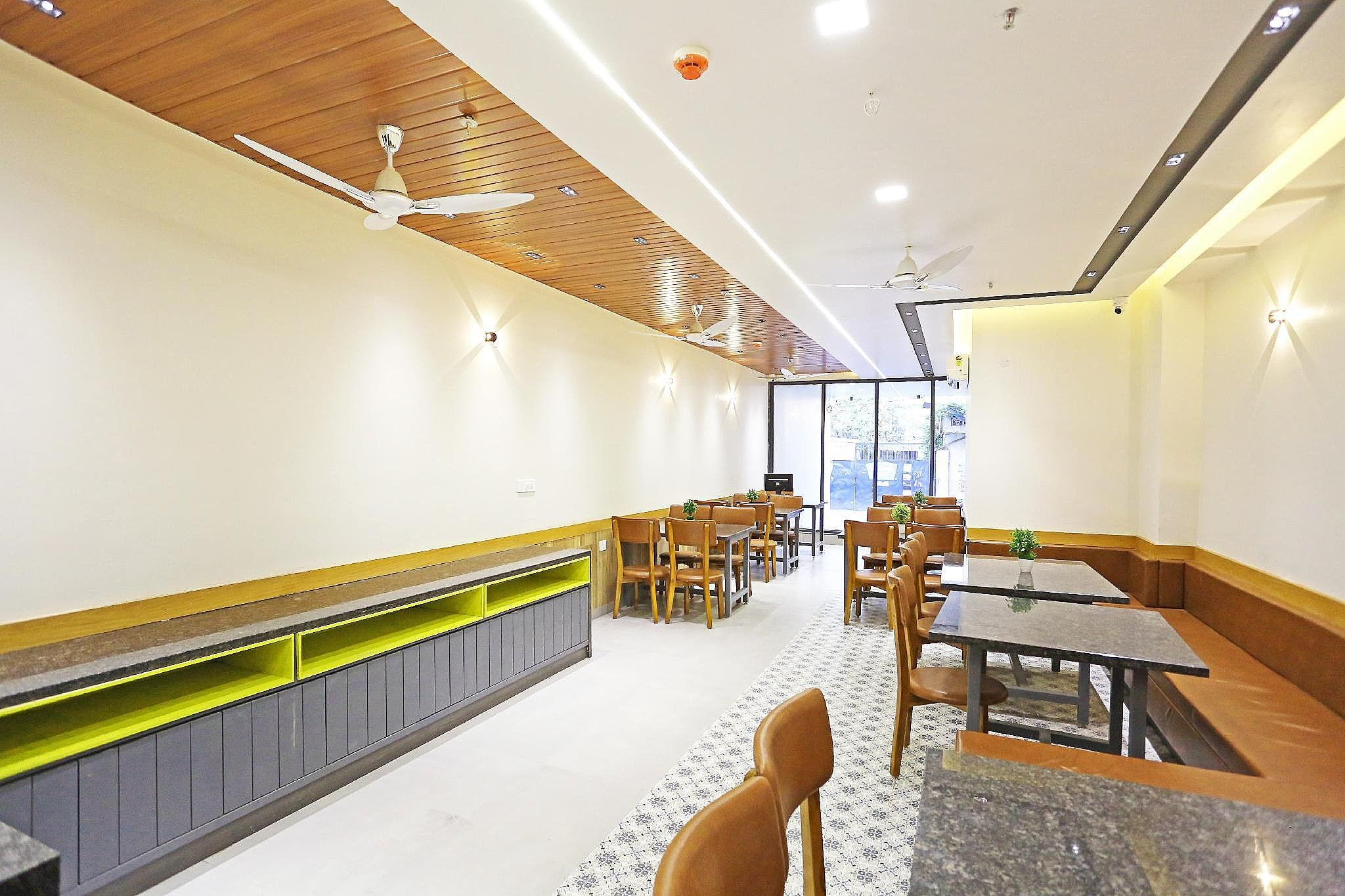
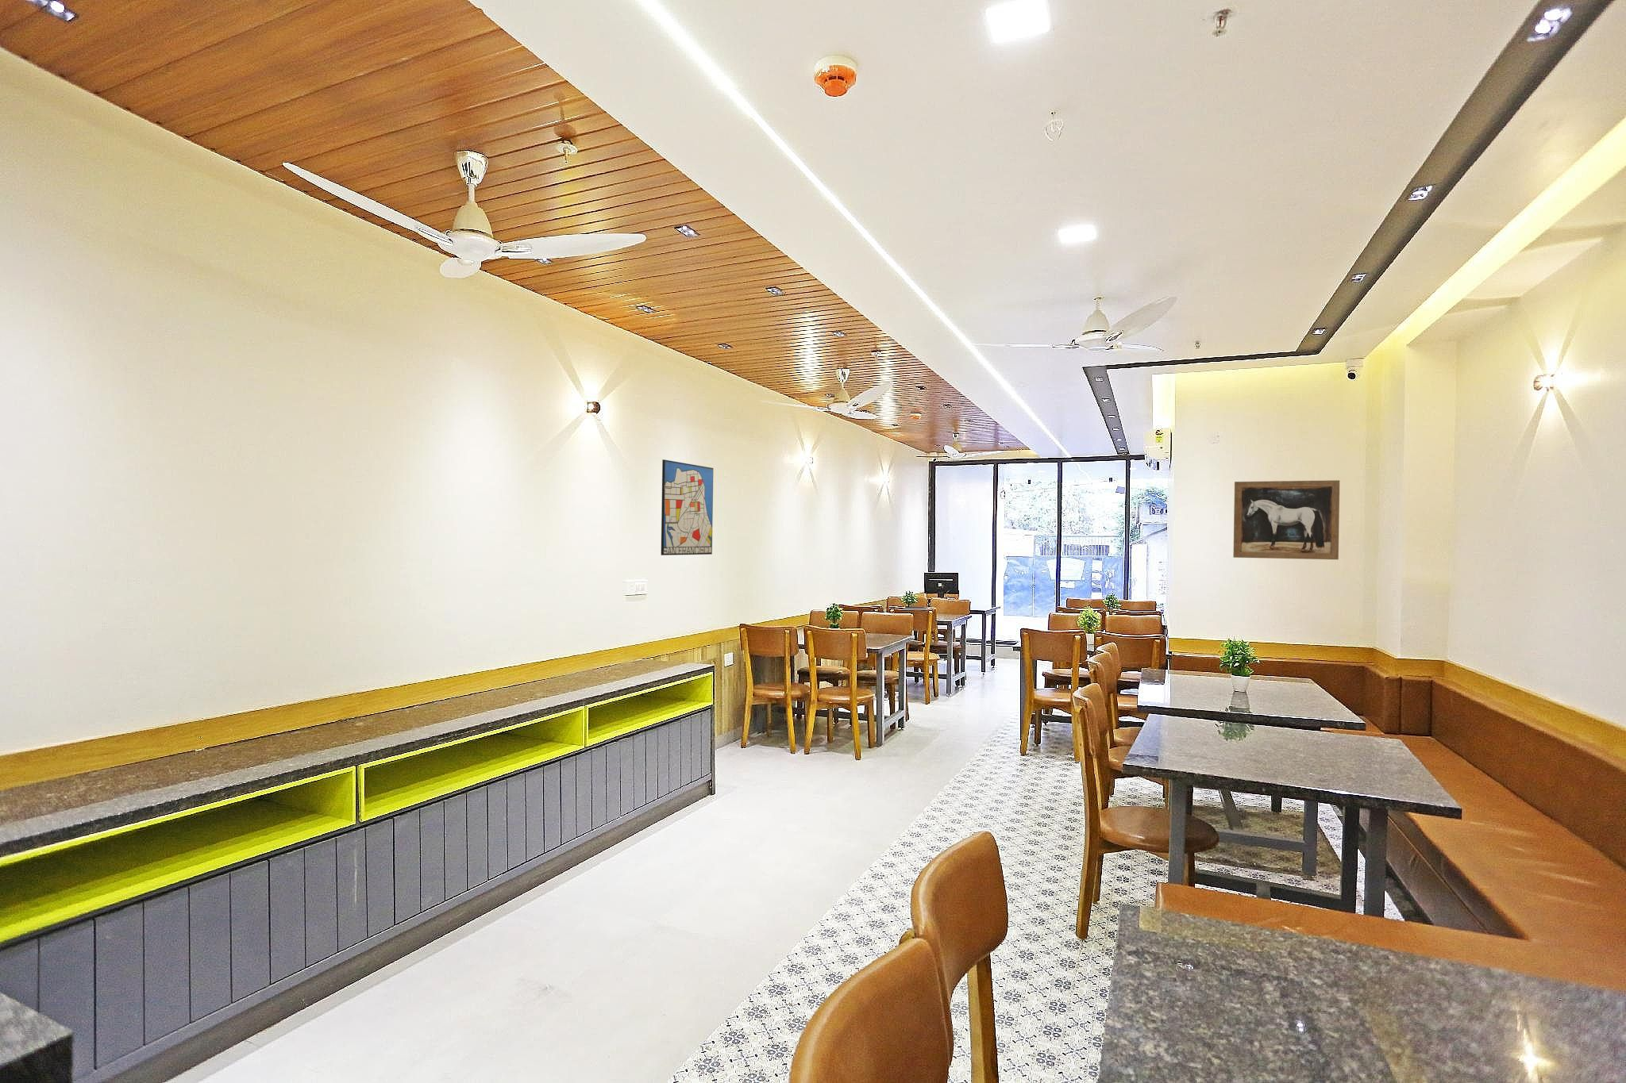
+ wall art (1285, 520)
+ wall art (688, 509)
